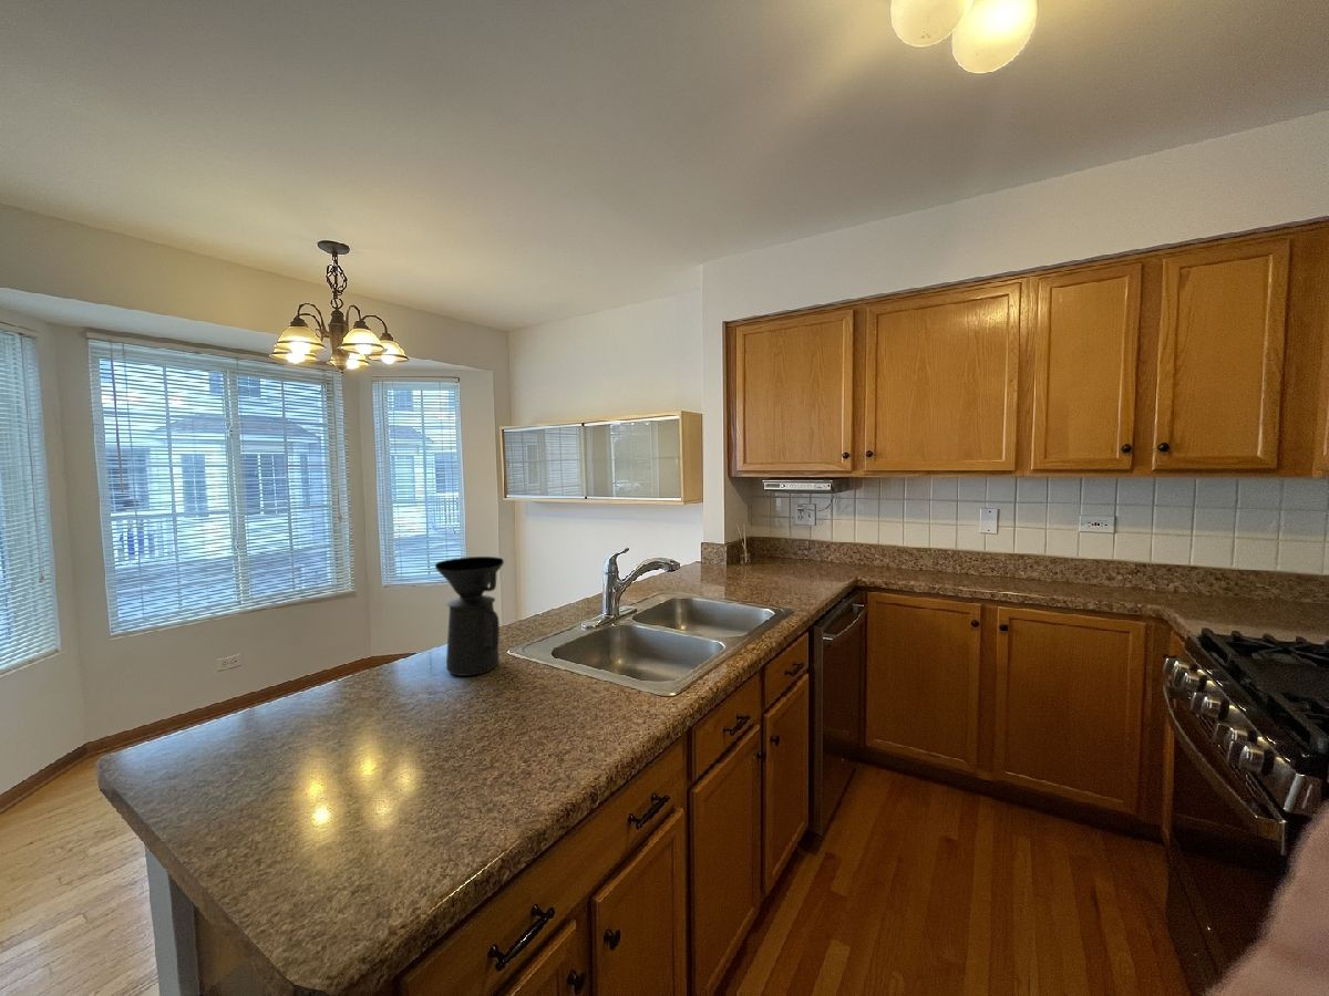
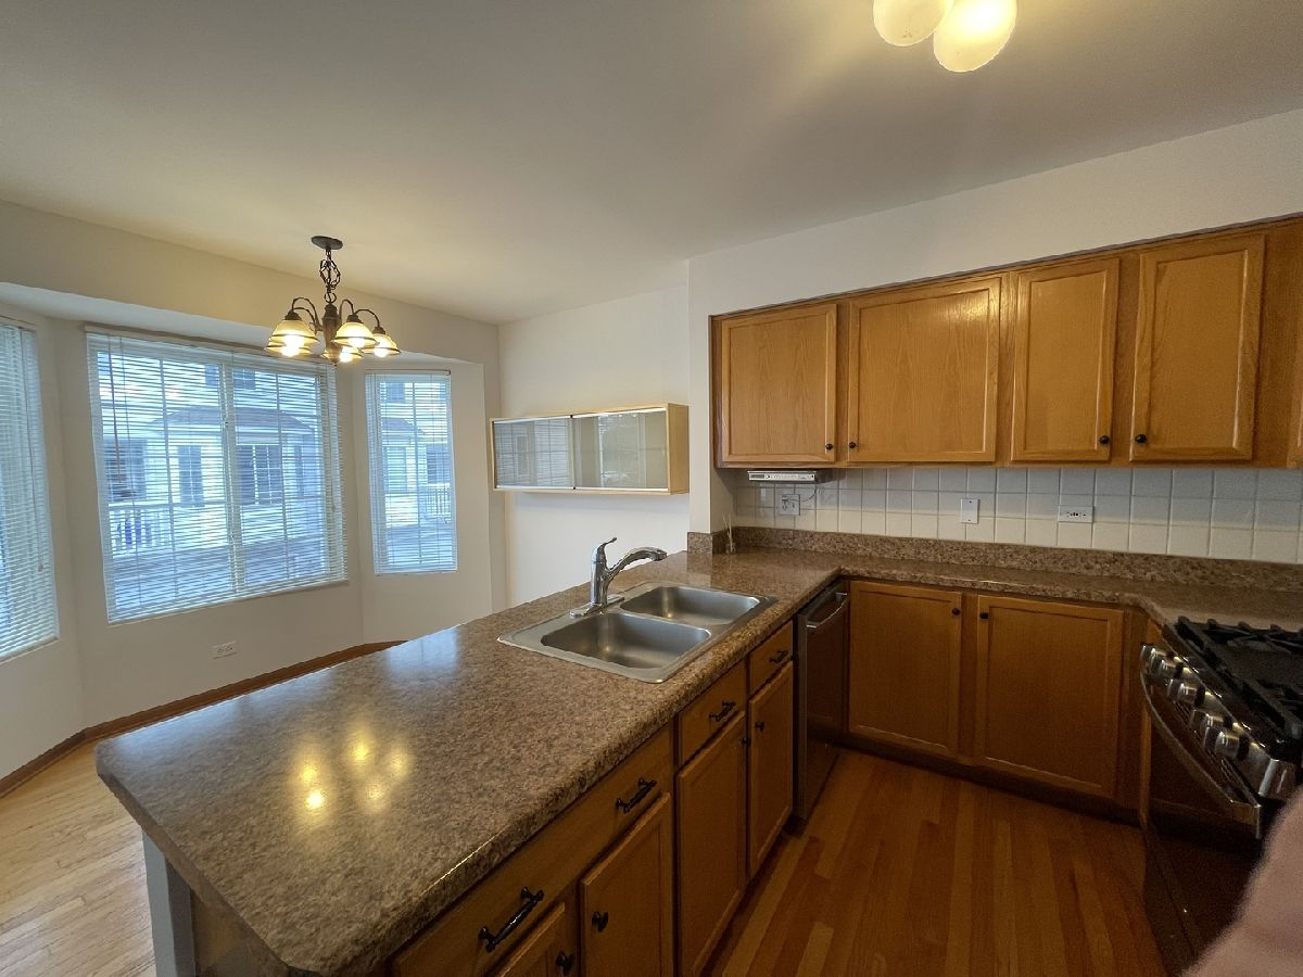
- coffee maker (472, 614)
